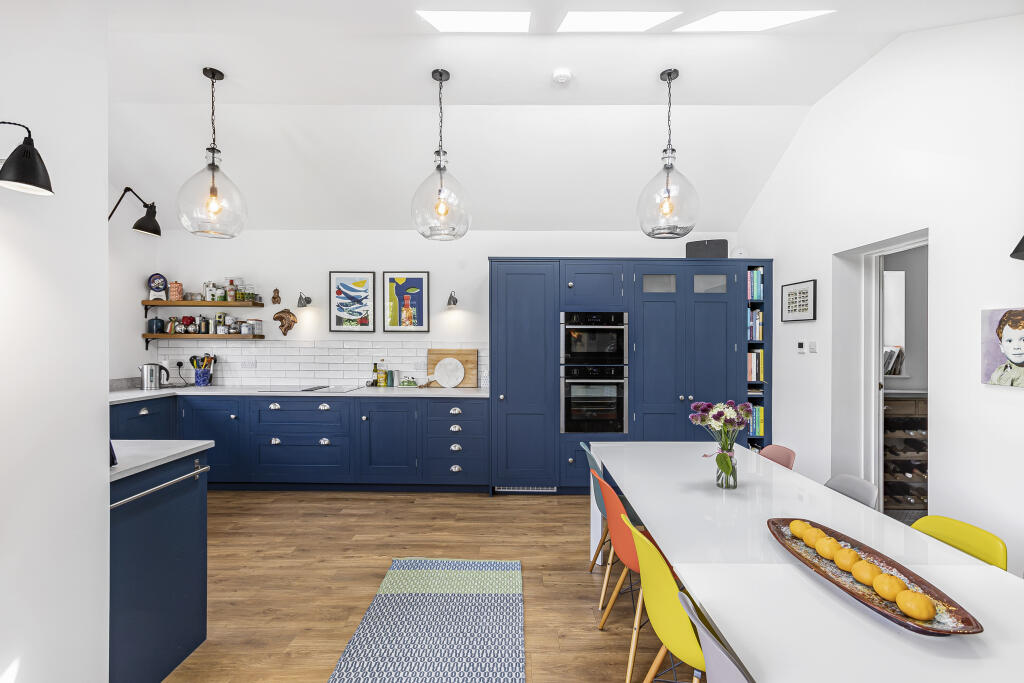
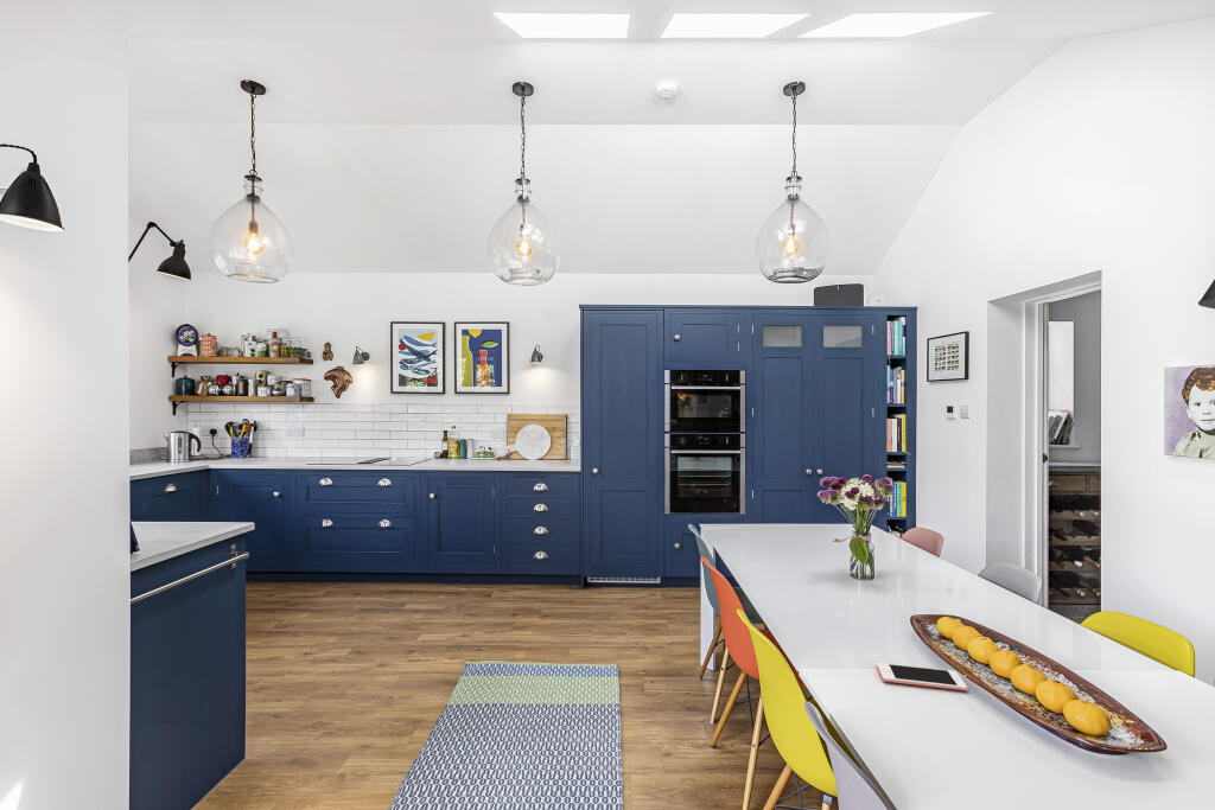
+ cell phone (920, 676)
